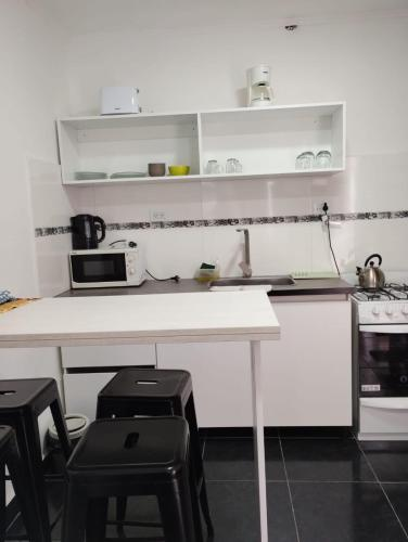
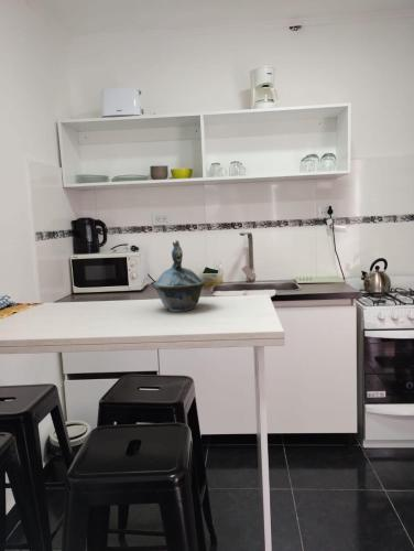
+ ceramic bowl (177, 274)
